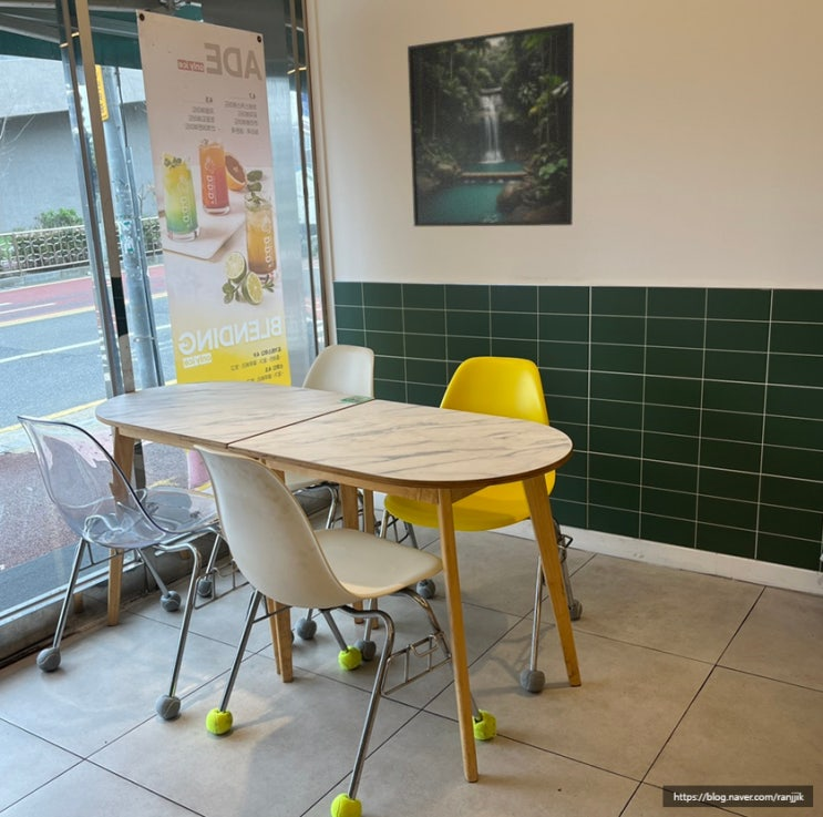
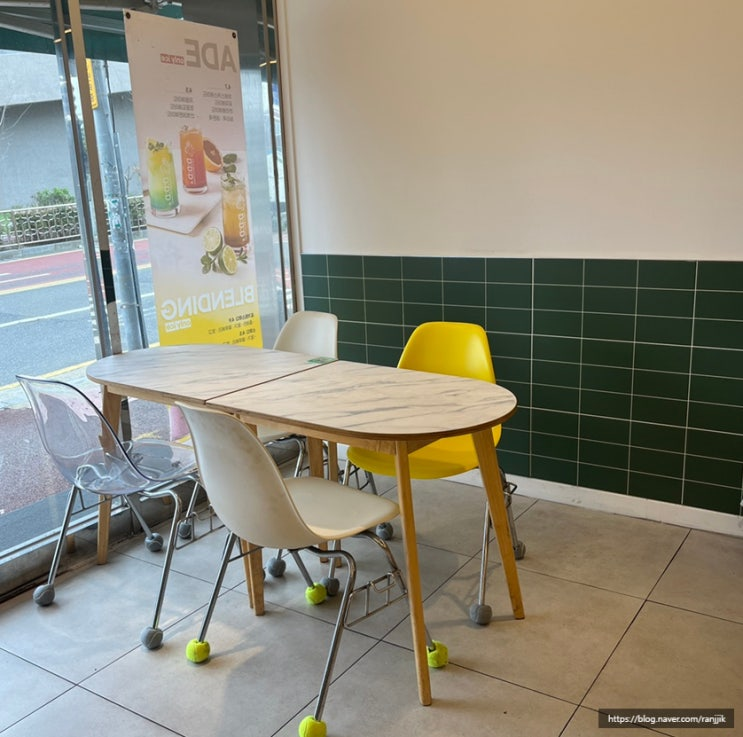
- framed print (487, 133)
